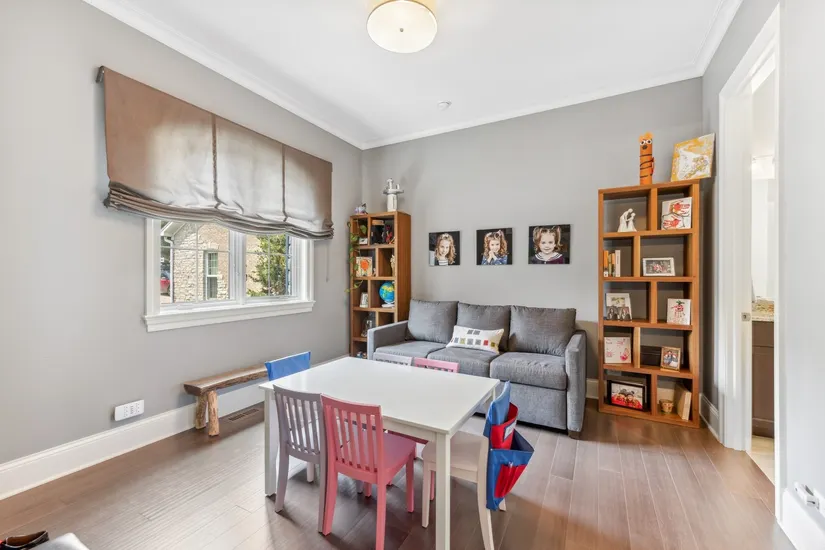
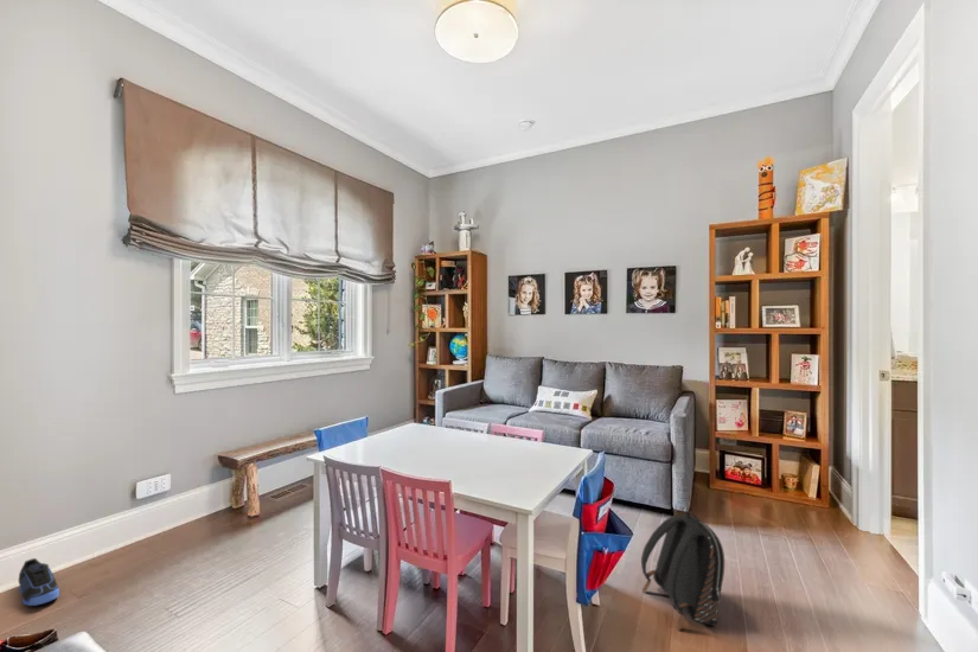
+ sneaker (37, 581)
+ backpack (684, 560)
